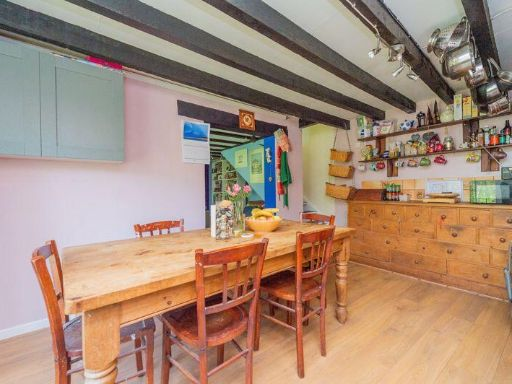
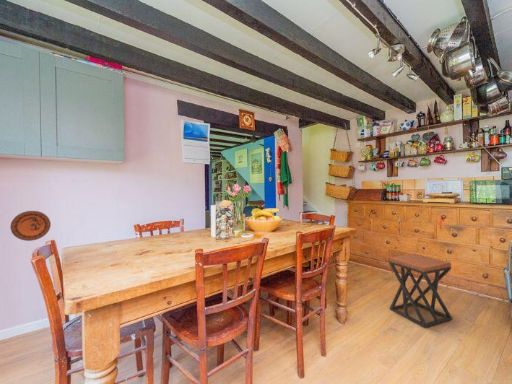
+ stool (419, 287)
+ decorative plate (31, 225)
